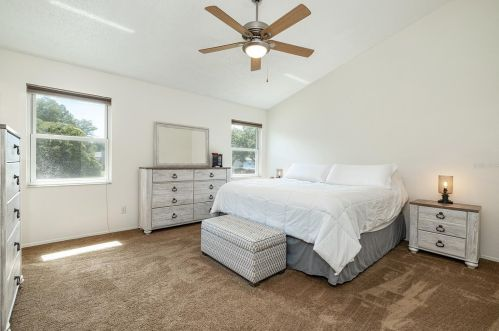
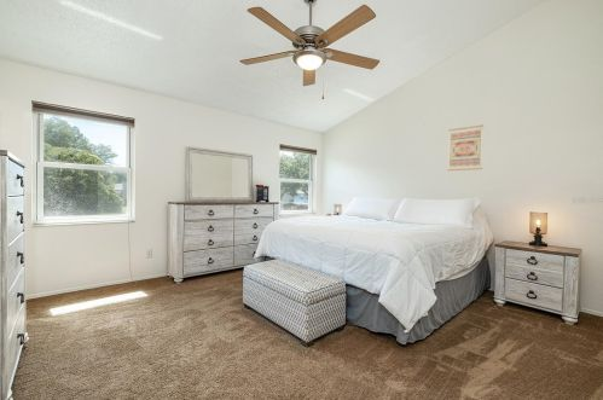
+ wall art (464, 149)
